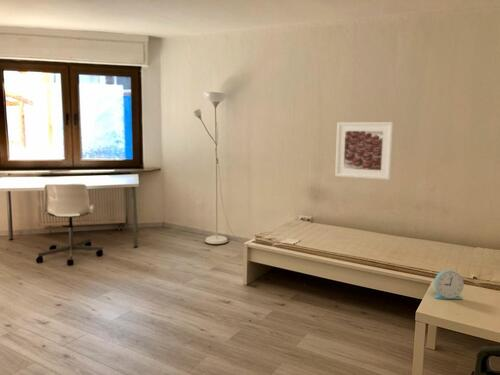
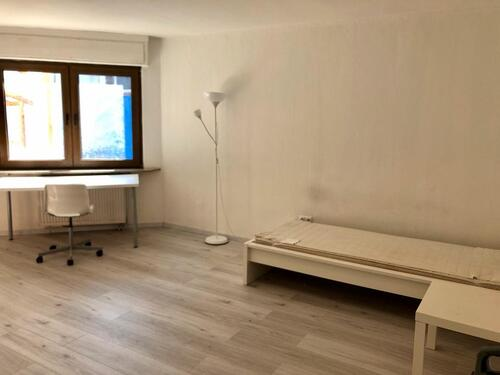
- alarm clock (447, 283)
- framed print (362, 150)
